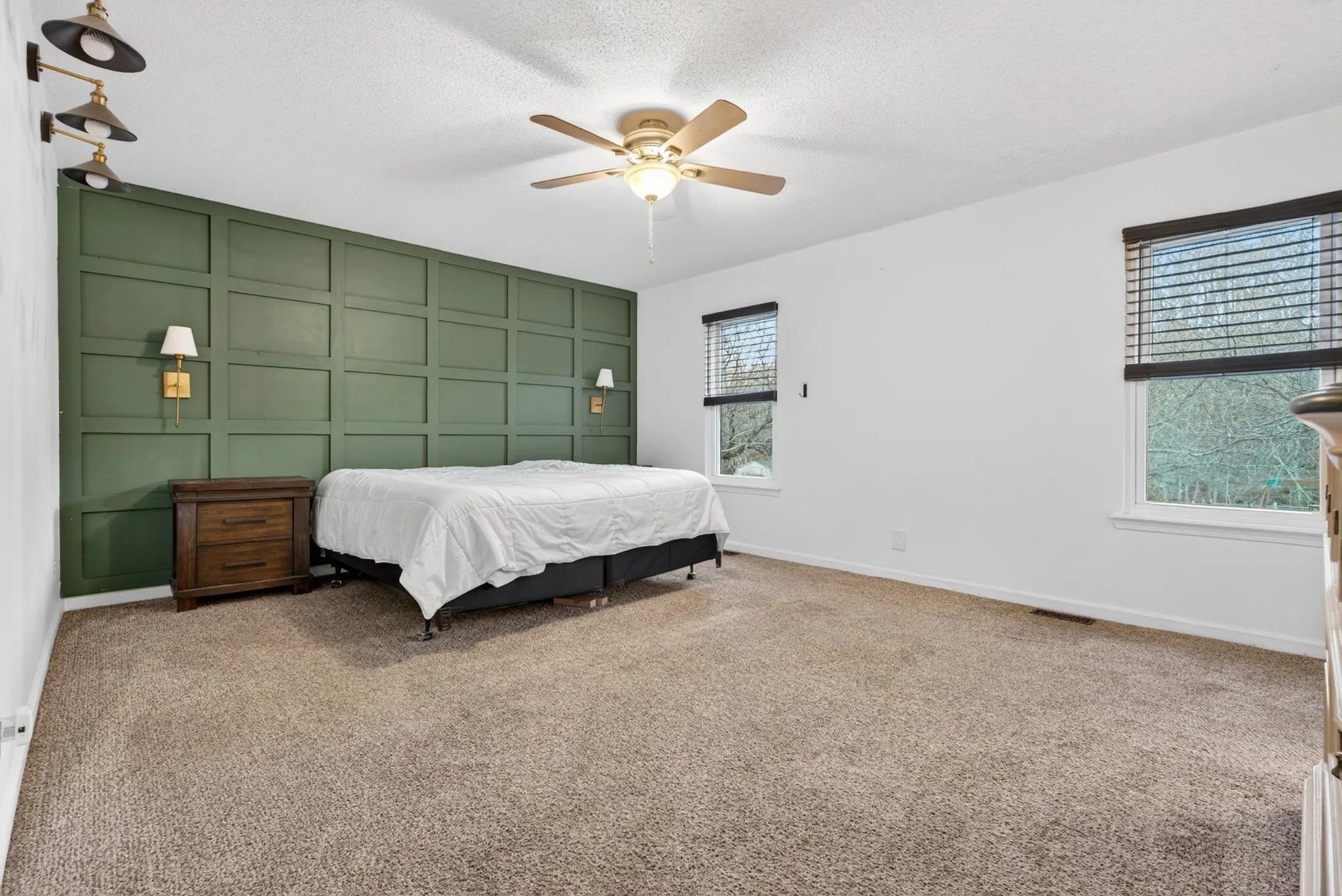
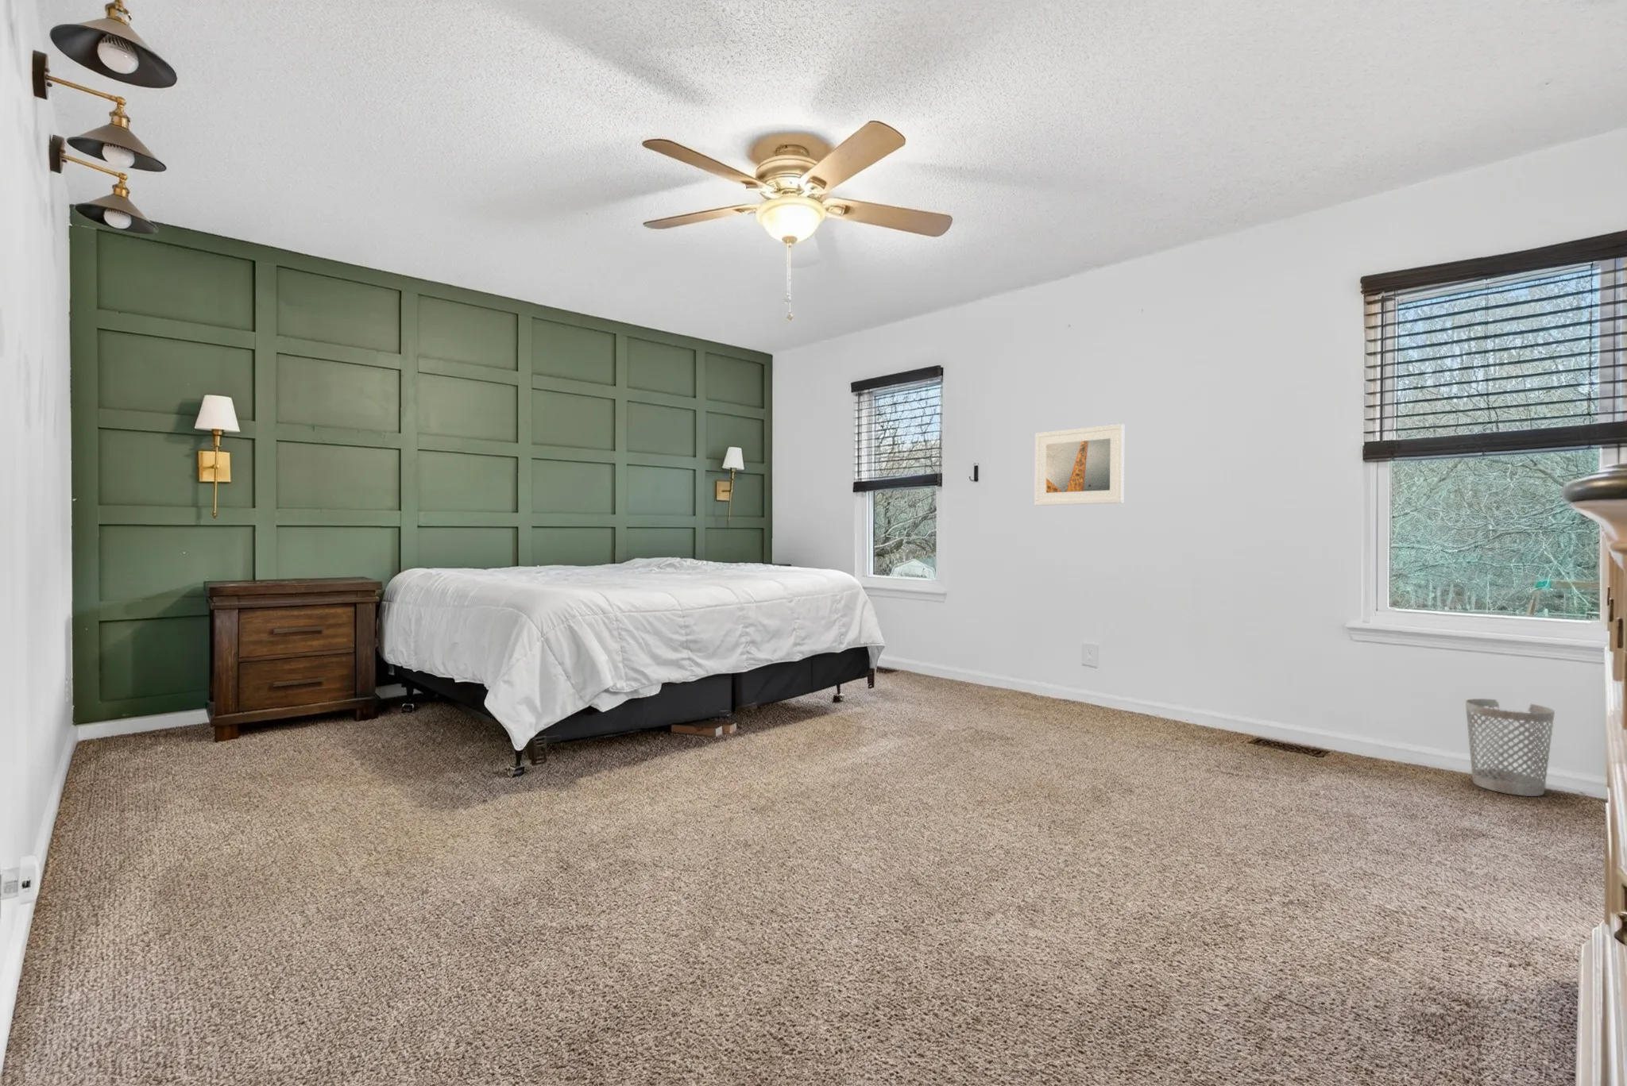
+ wastebasket (1508, 747)
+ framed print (1078, 465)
